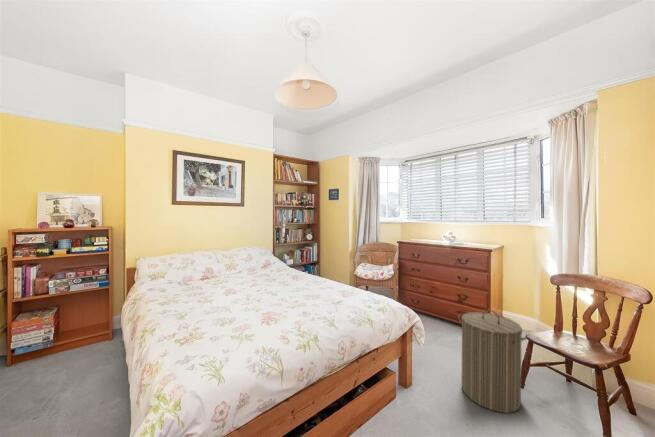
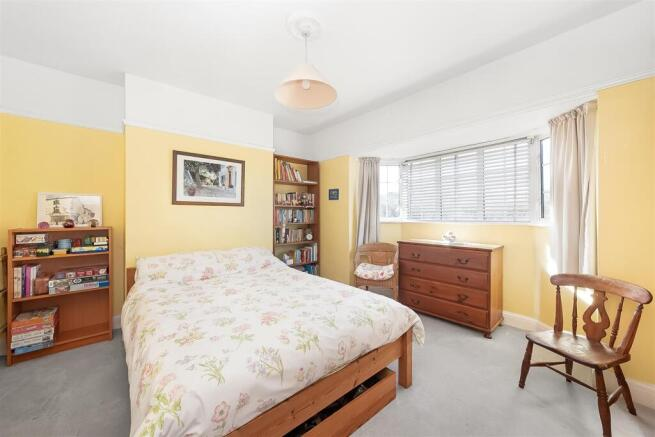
- laundry hamper (489, 352)
